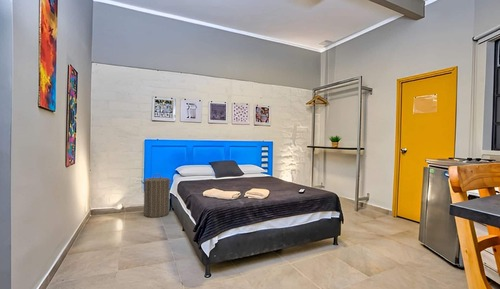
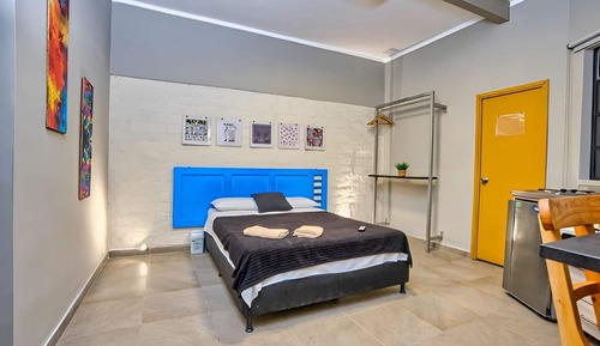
- laundry hamper (157, 193)
